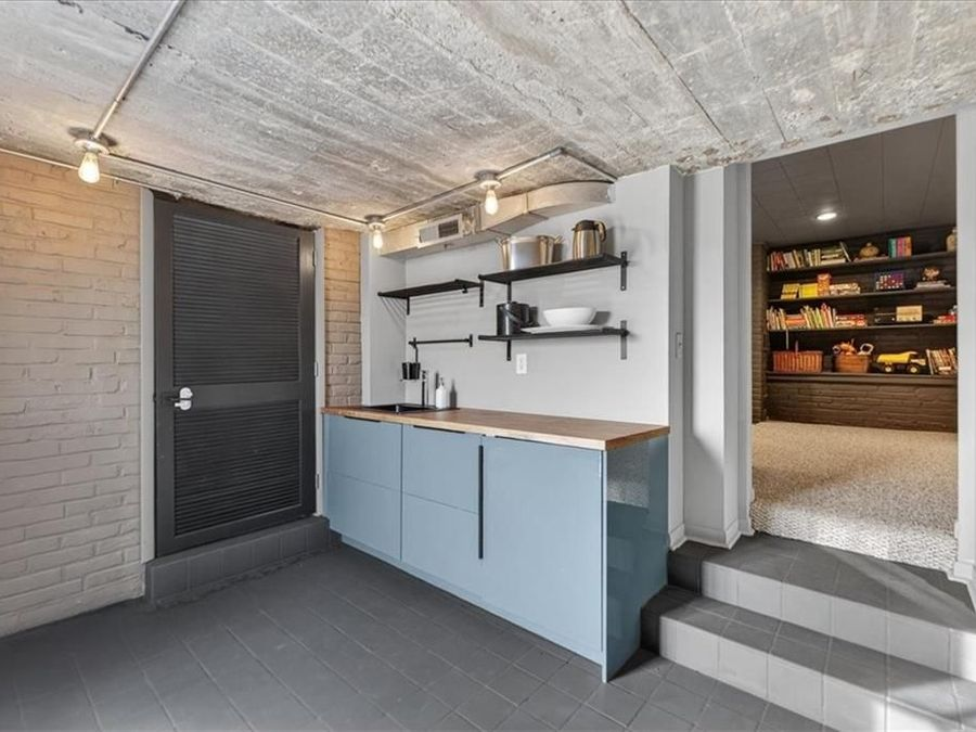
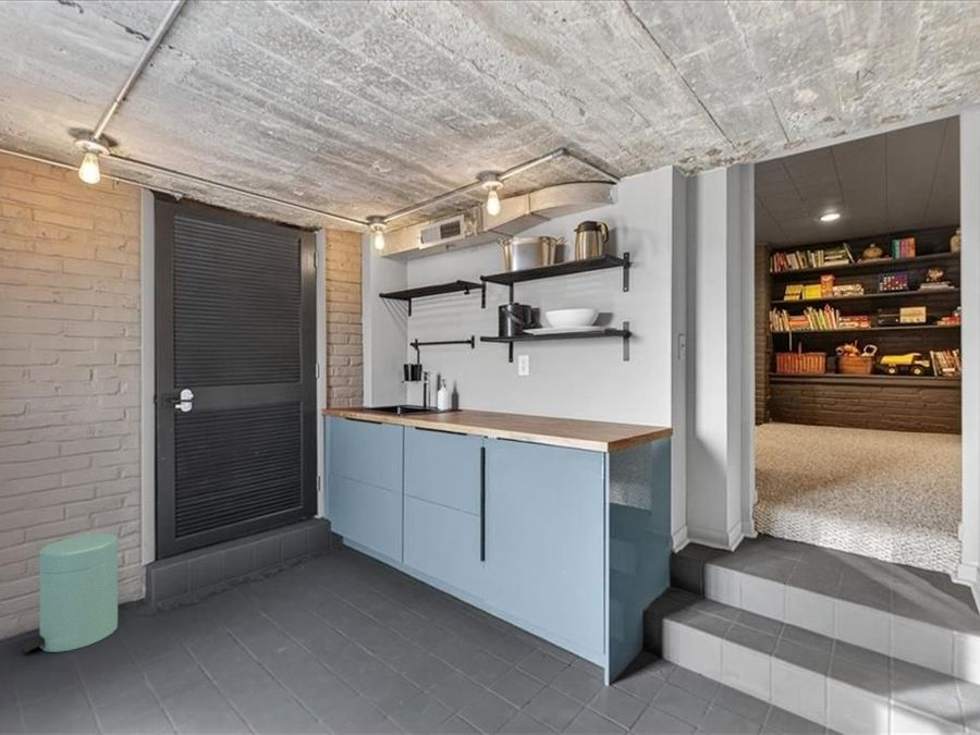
+ trash can (73, 590)
